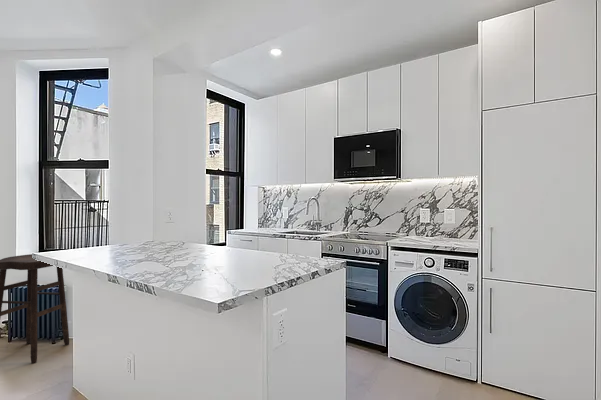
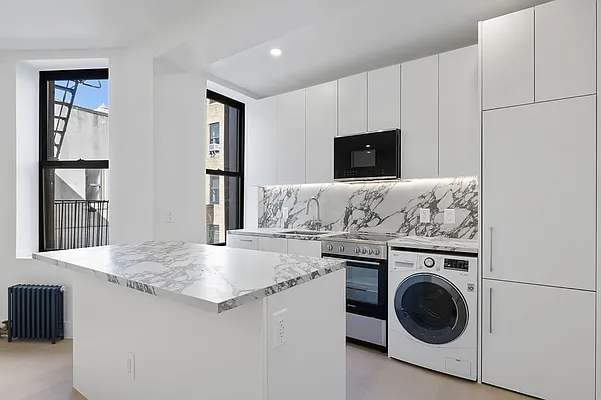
- stool (31, 304)
